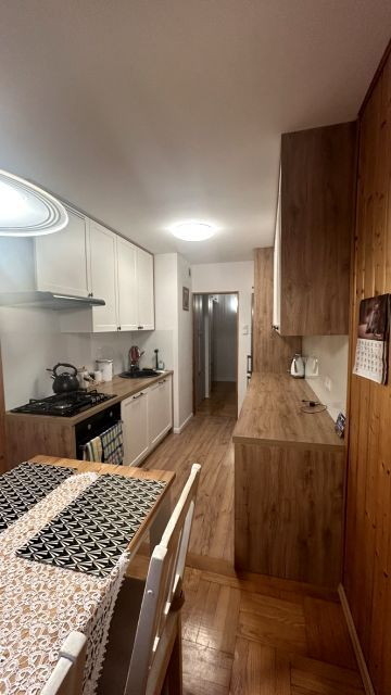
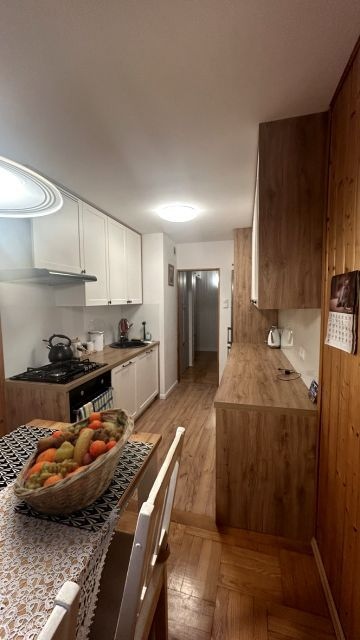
+ fruit basket (80, 452)
